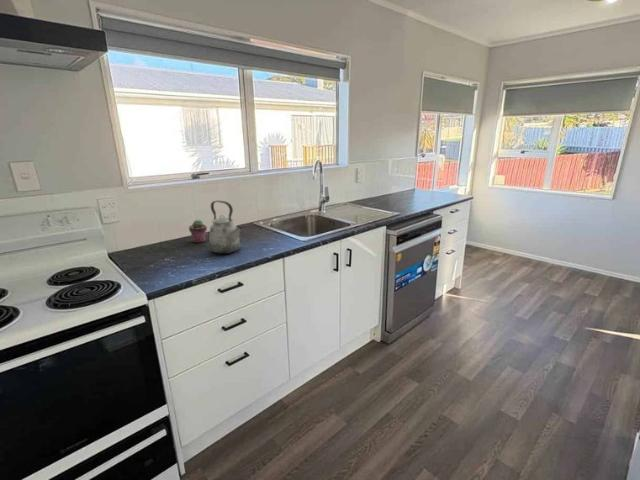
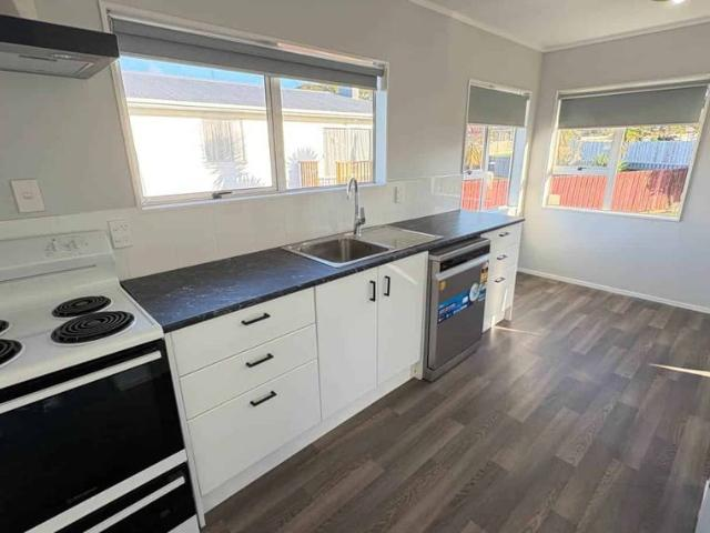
- potted succulent (198, 230)
- kettle (227, 227)
